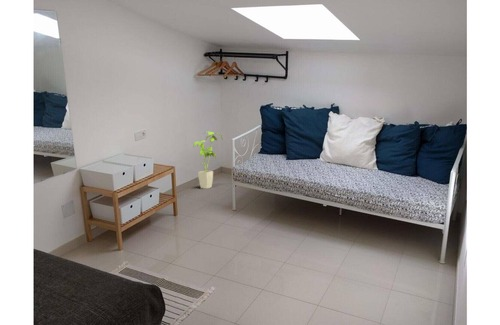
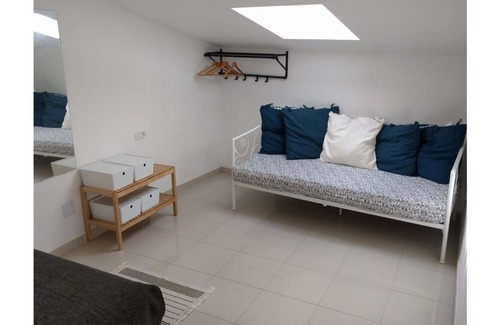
- house plant (208, 159)
